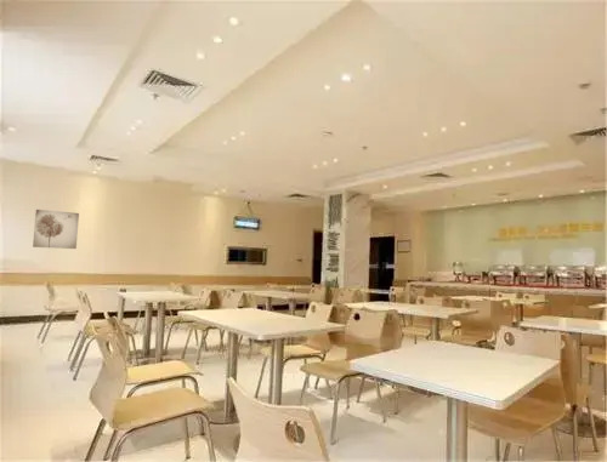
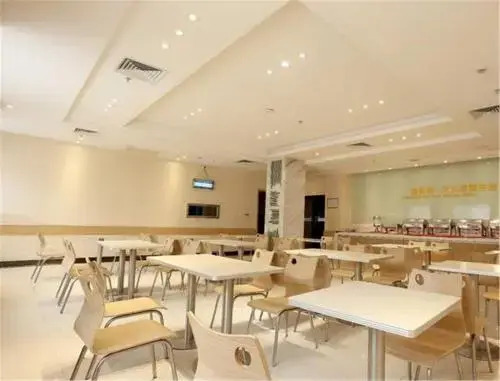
- wall art (56, 229)
